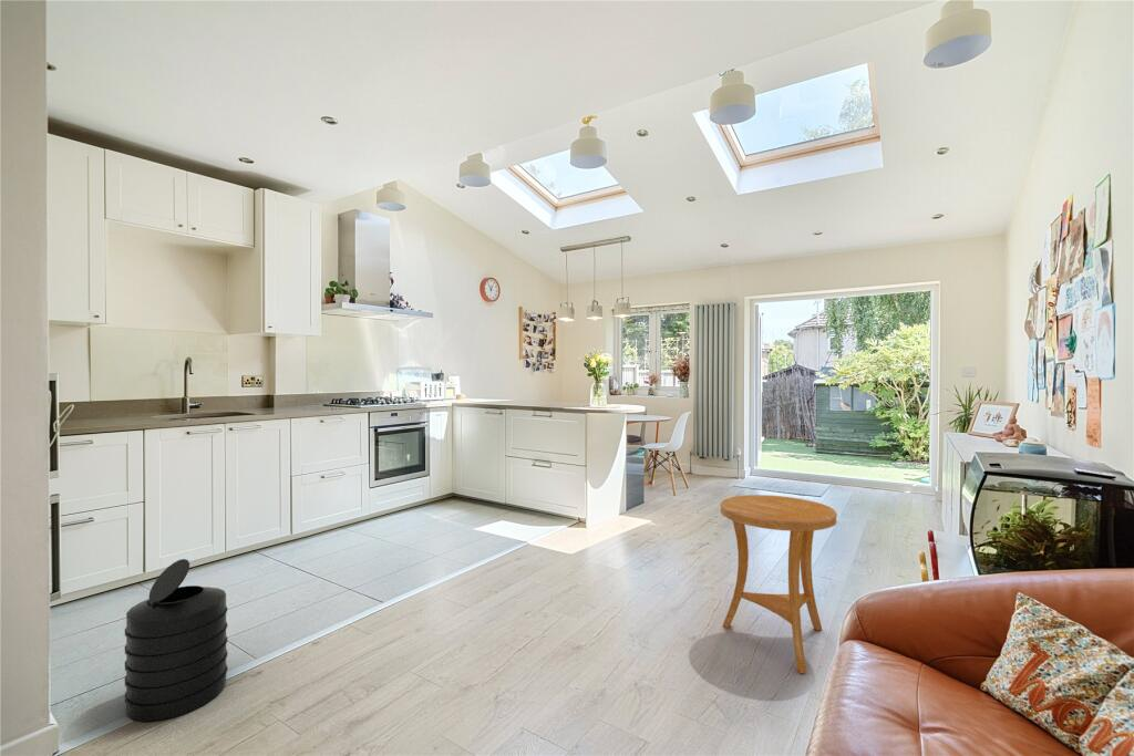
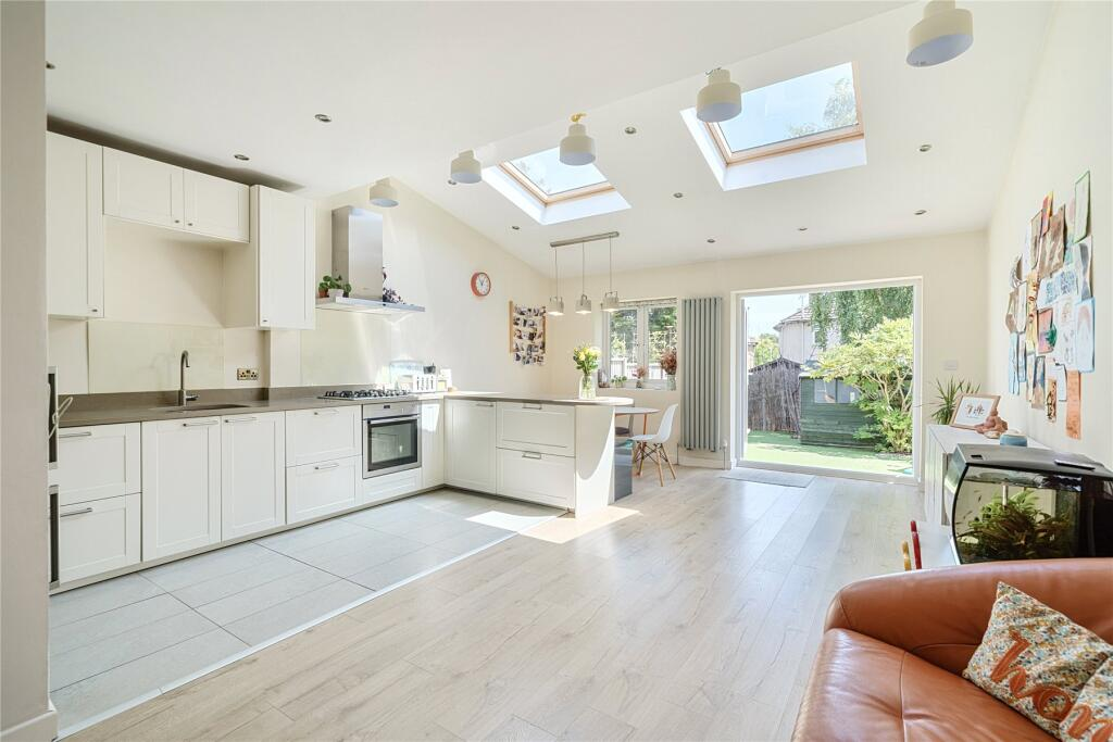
- trash can (178, 628)
- side table (788, 572)
